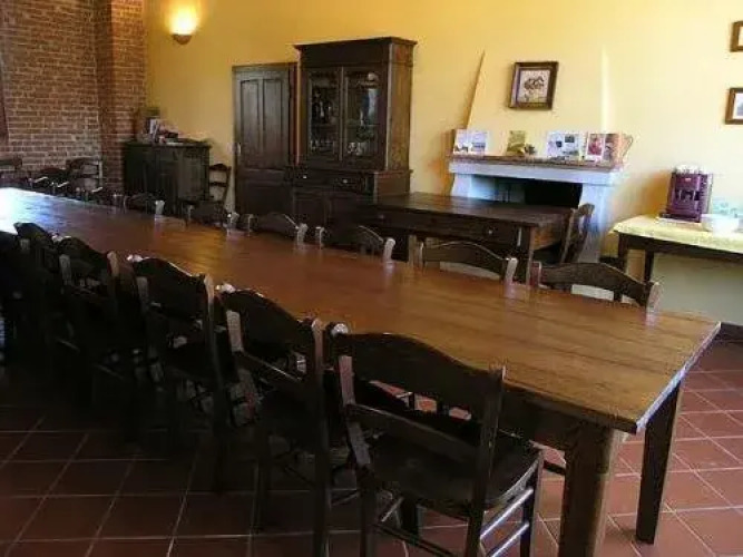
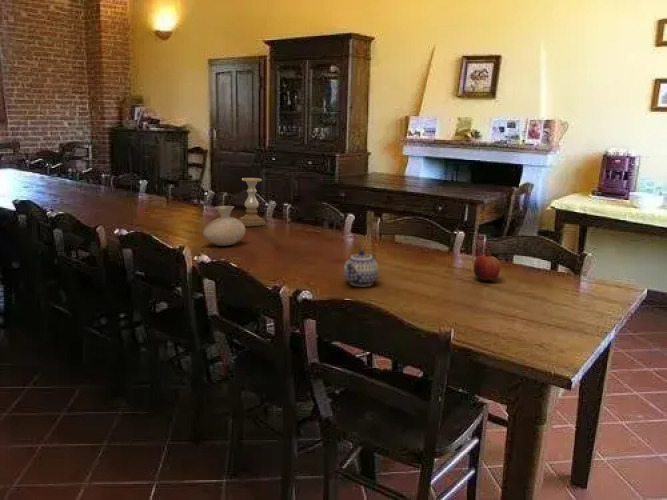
+ fruit (486, 266)
+ teapot (361, 267)
+ candle holder (251, 201)
+ vase (224, 226)
